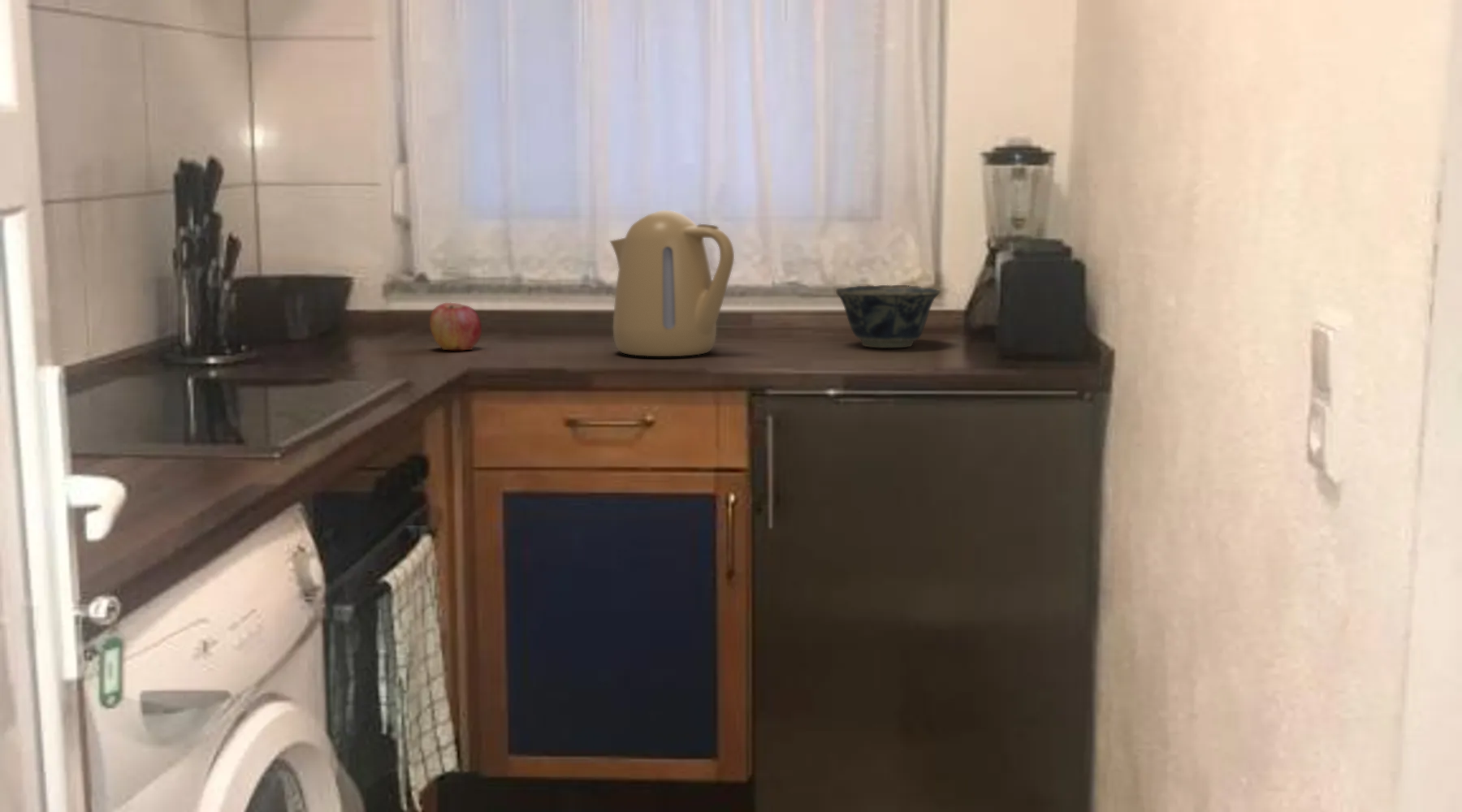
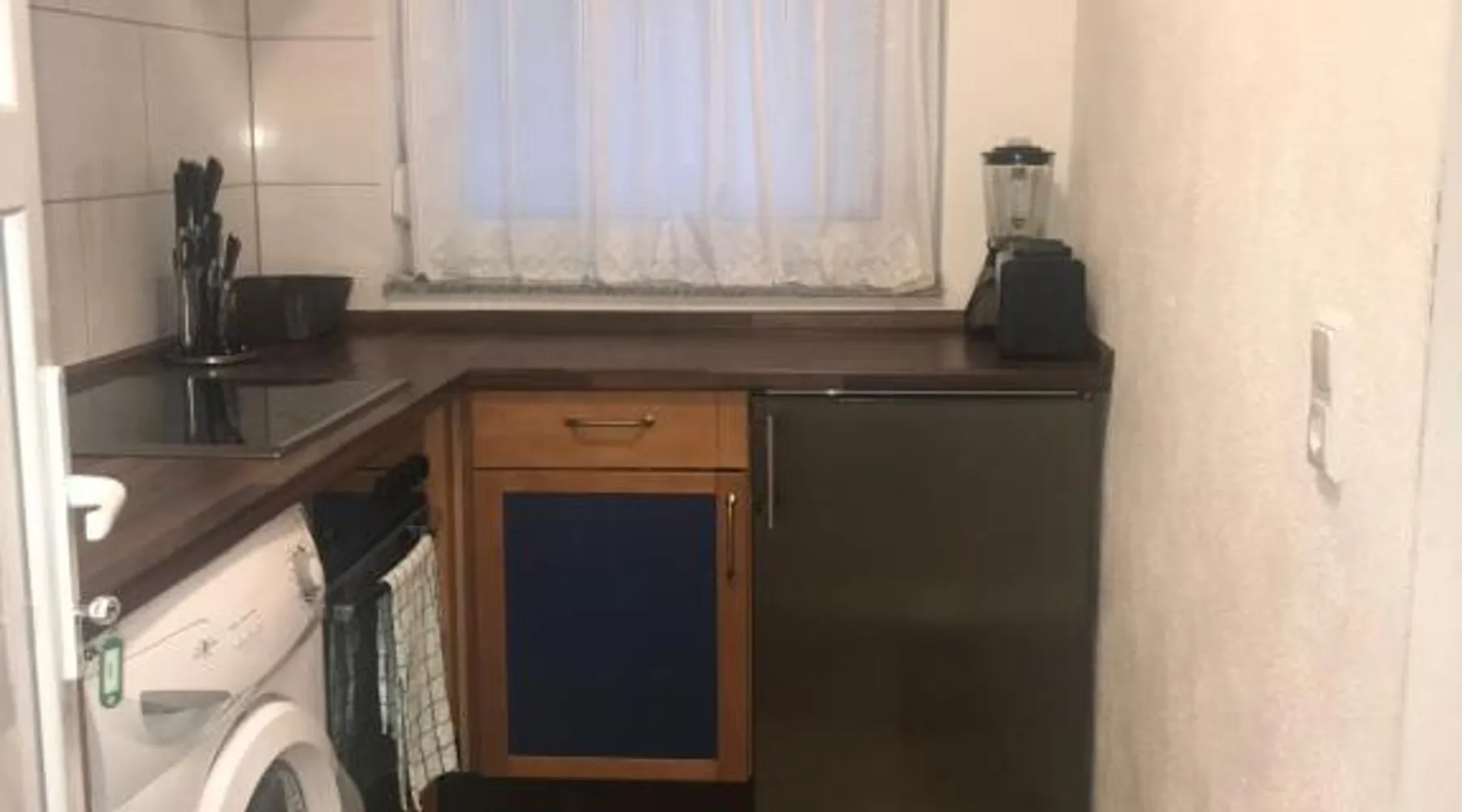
- bowl (887, 317)
- apple (455, 326)
- kettle (670, 281)
